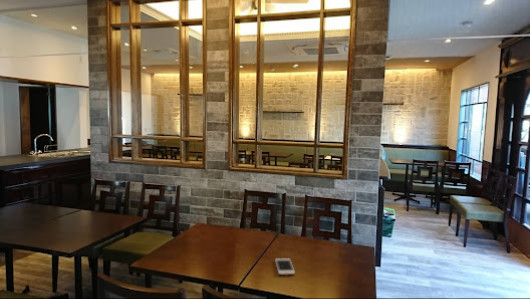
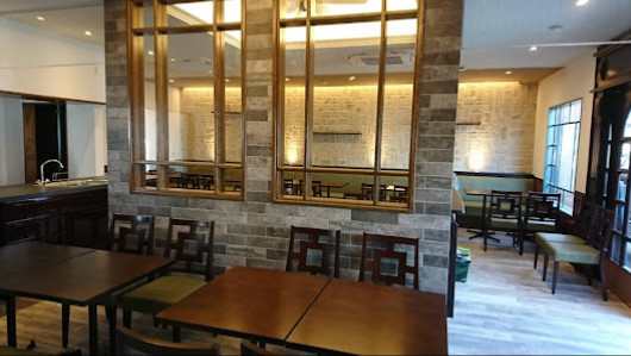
- cell phone (284, 266)
